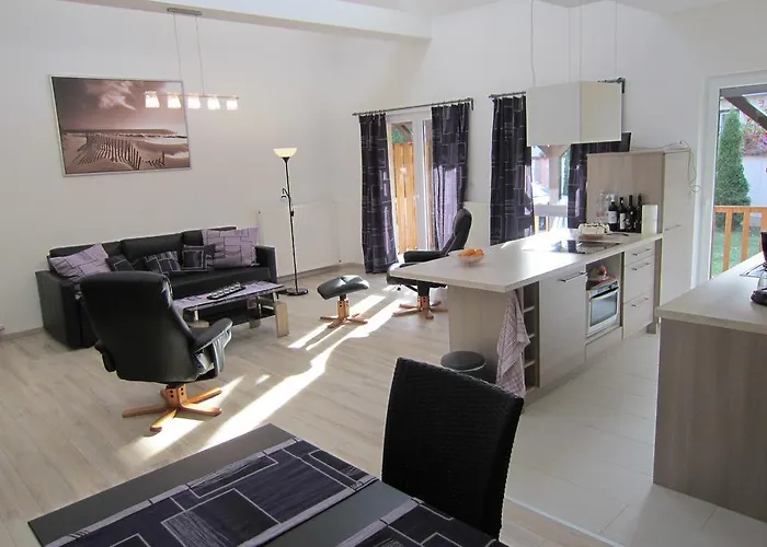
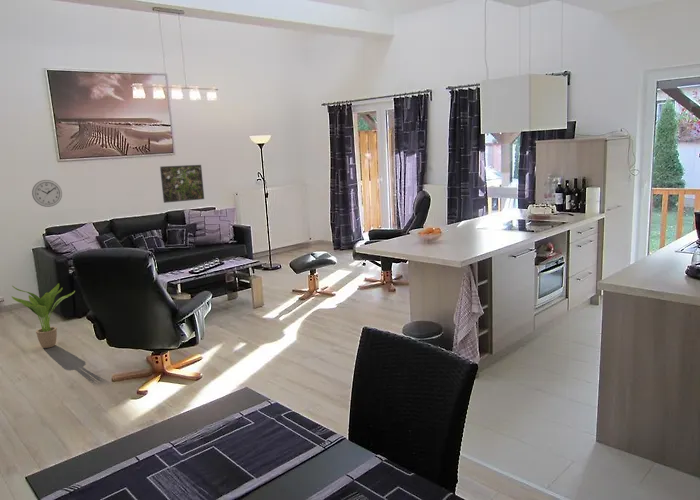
+ potted plant (45, 314)
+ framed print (182, 183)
+ wall clock (47, 193)
